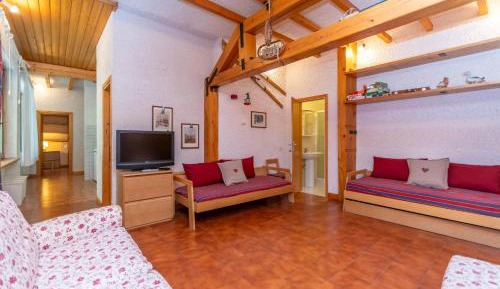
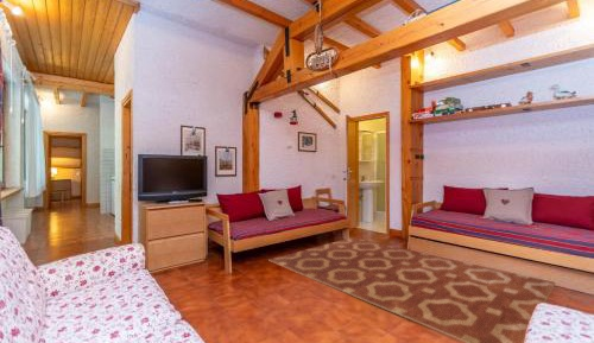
+ rug (394, 269)
